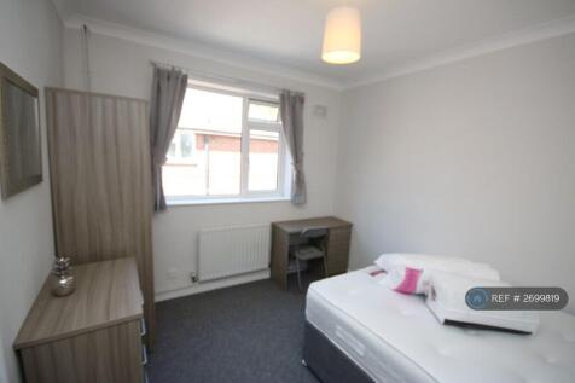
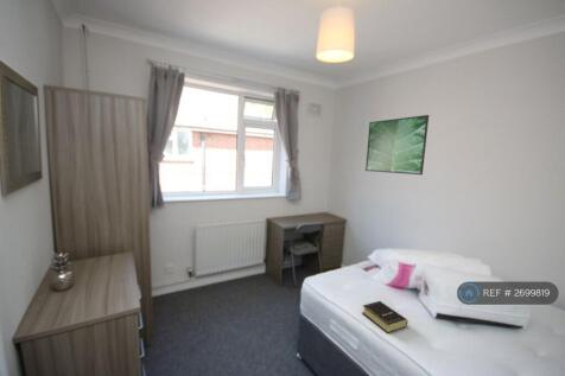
+ book (382, 314)
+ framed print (393, 146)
